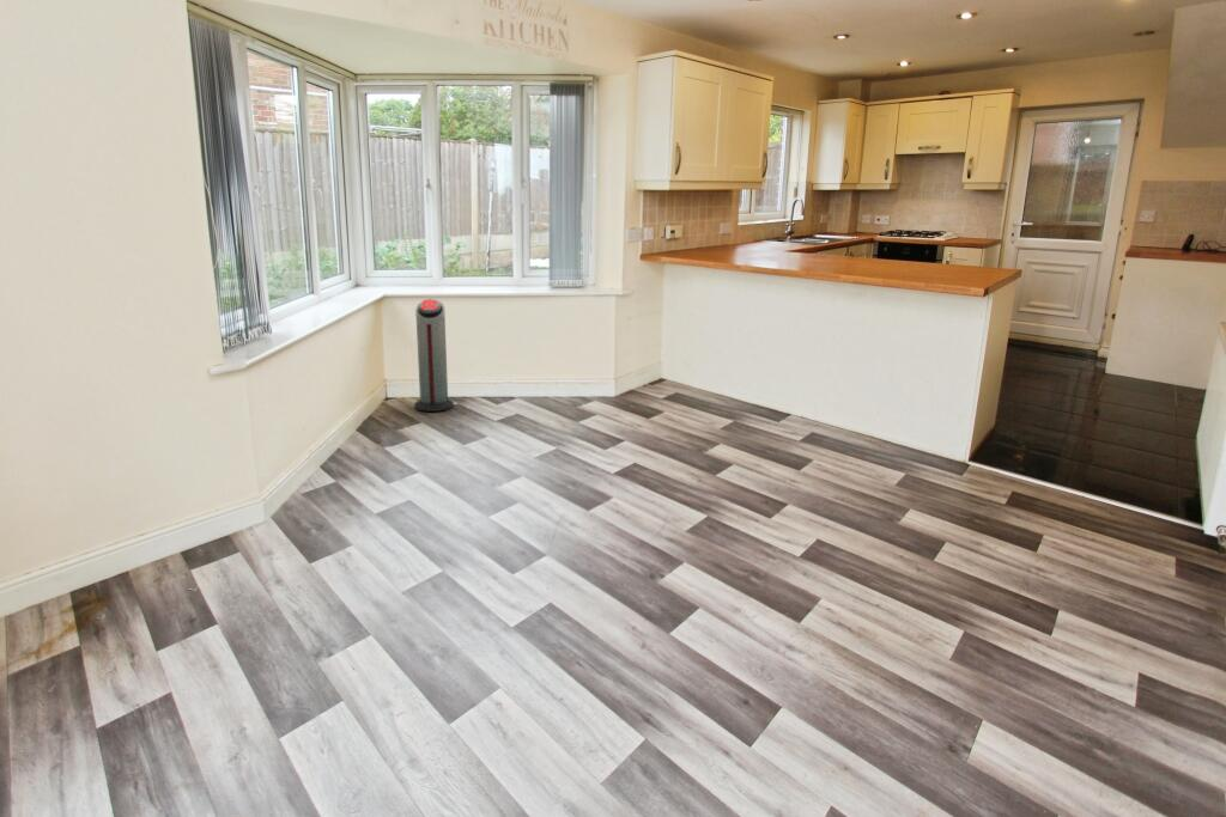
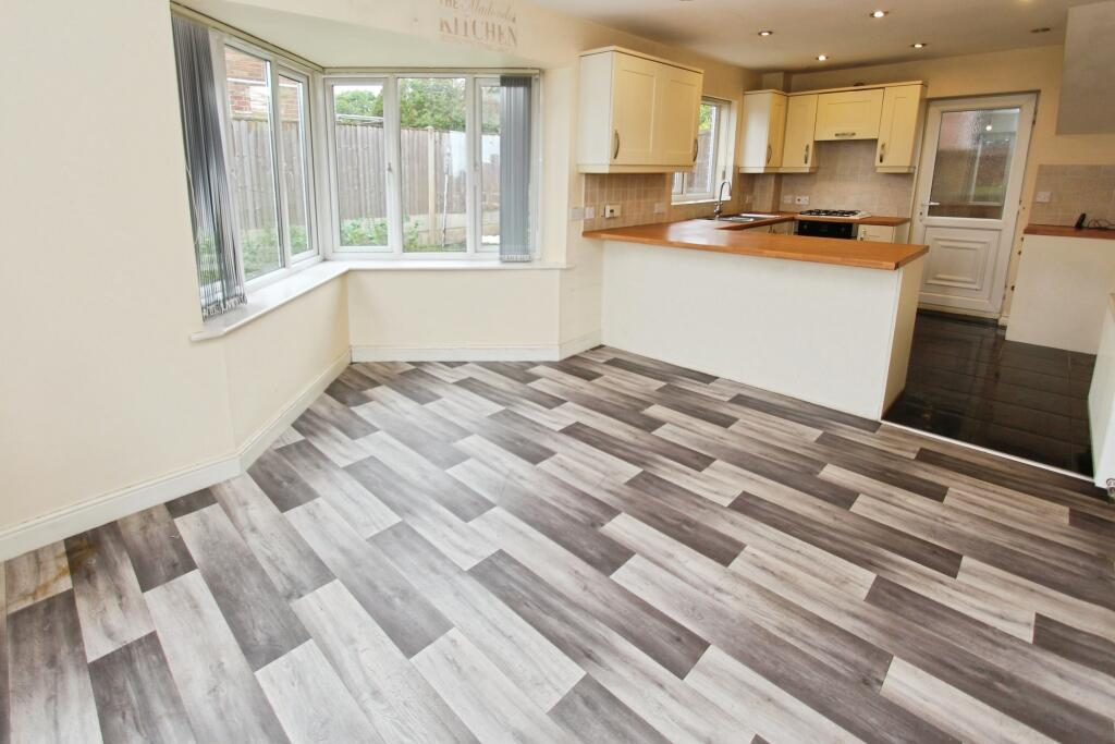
- air purifier (431, 353)
